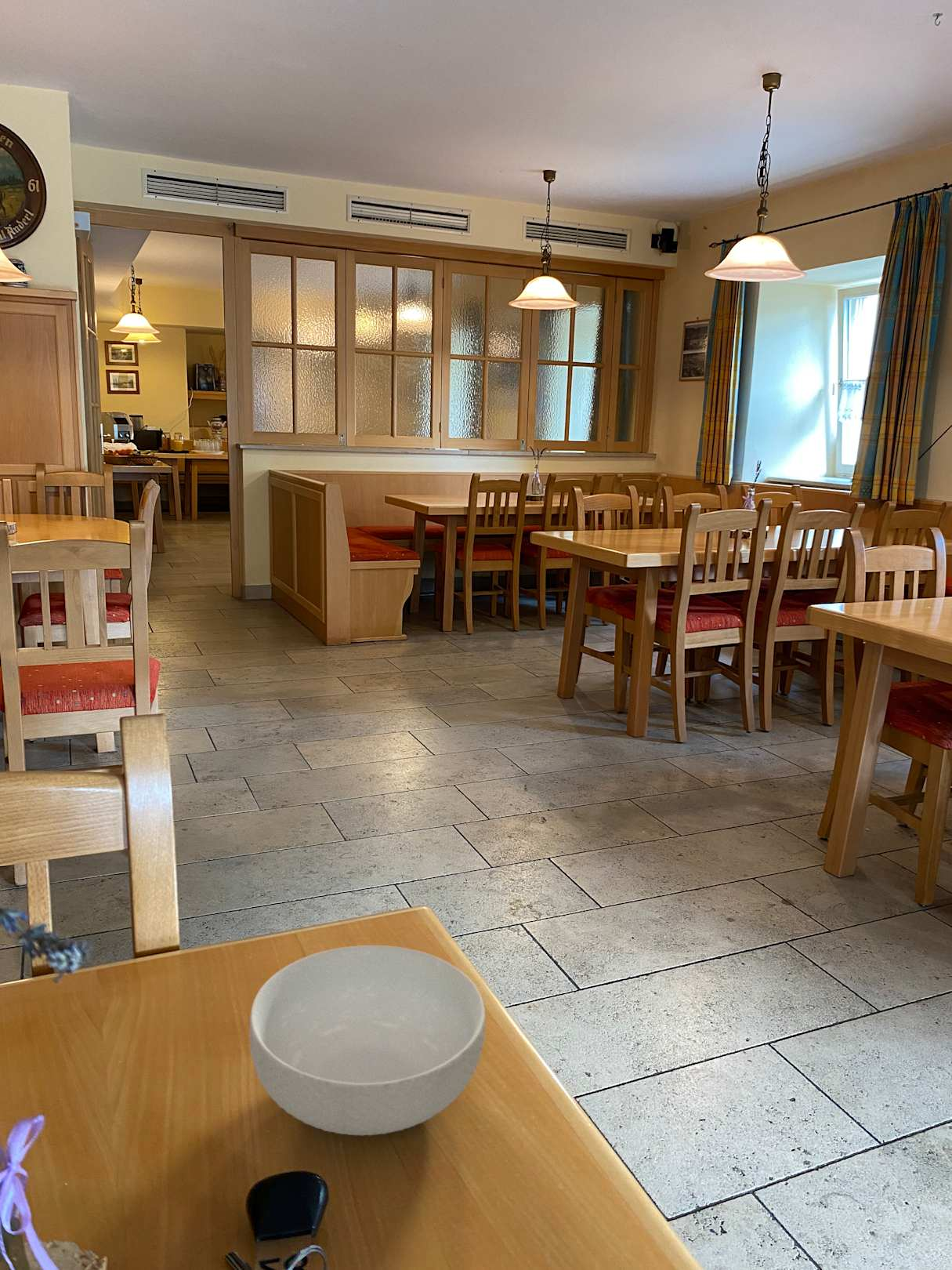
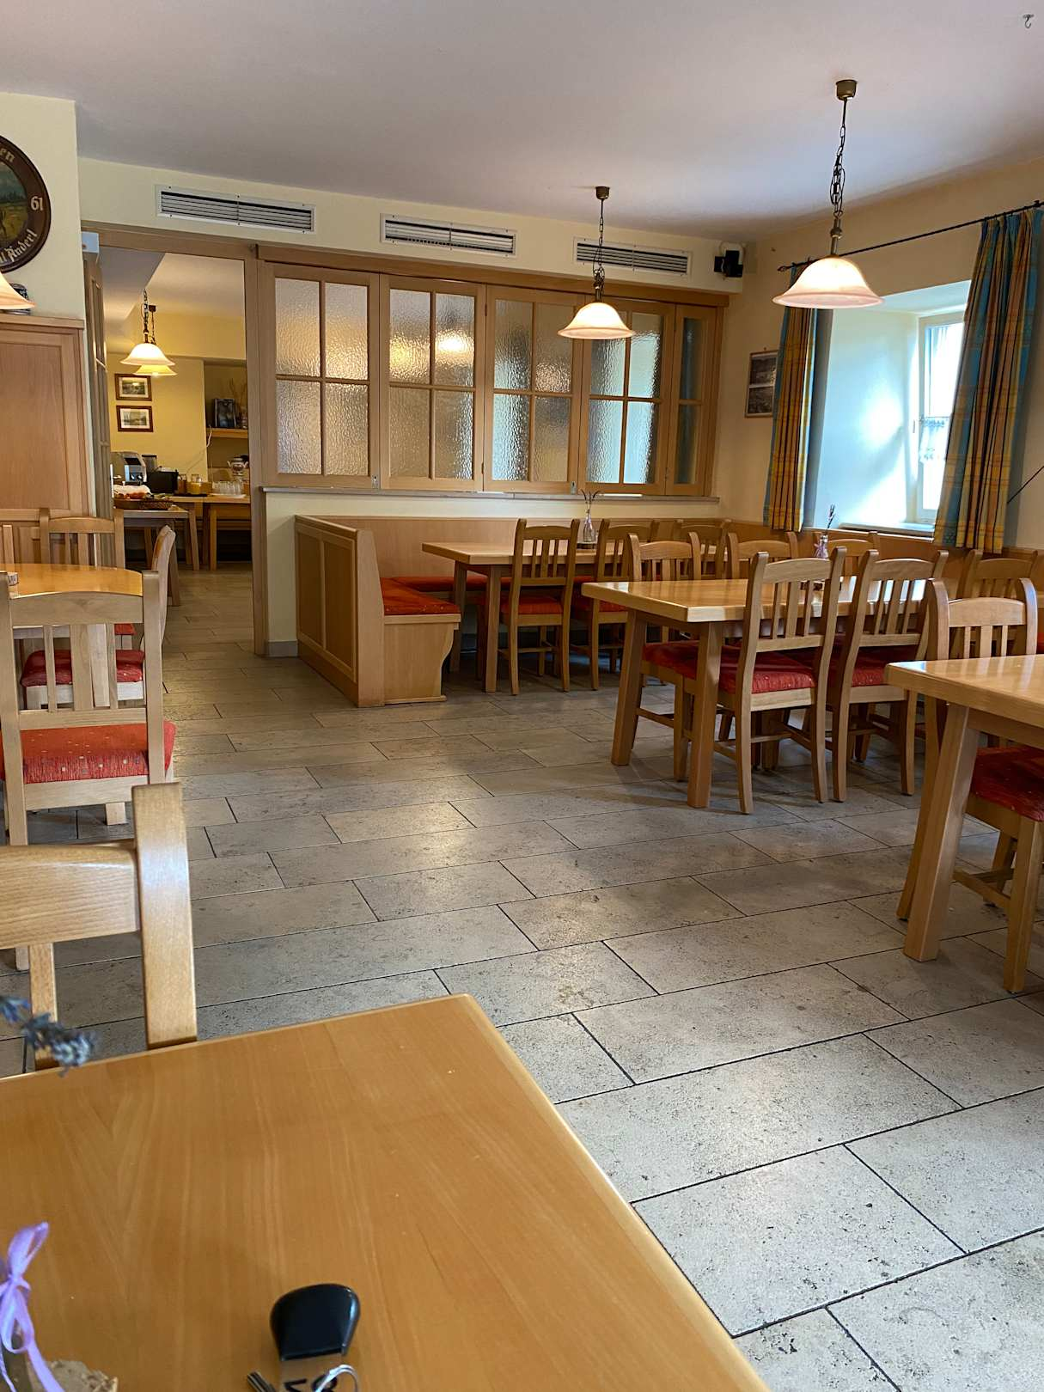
- cereal bowl (368, 1047)
